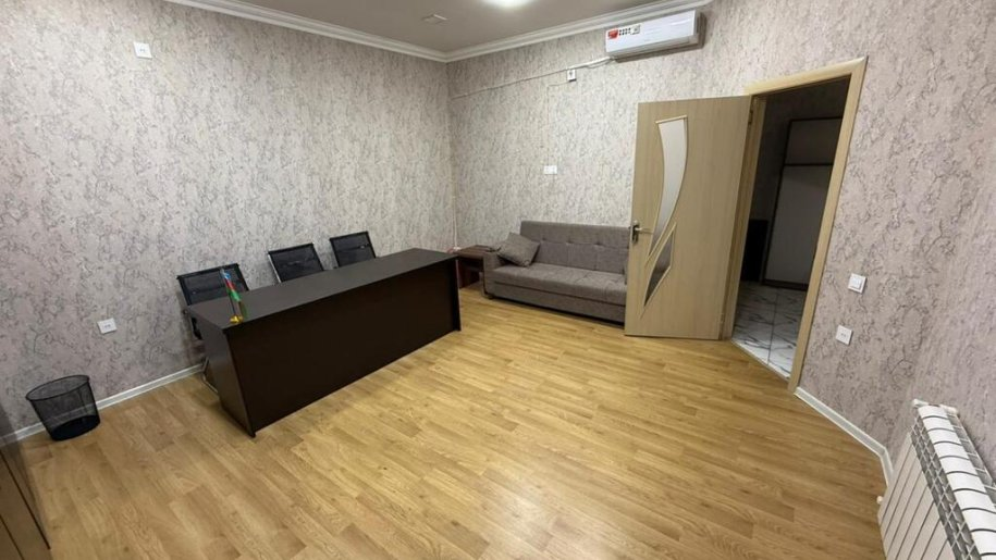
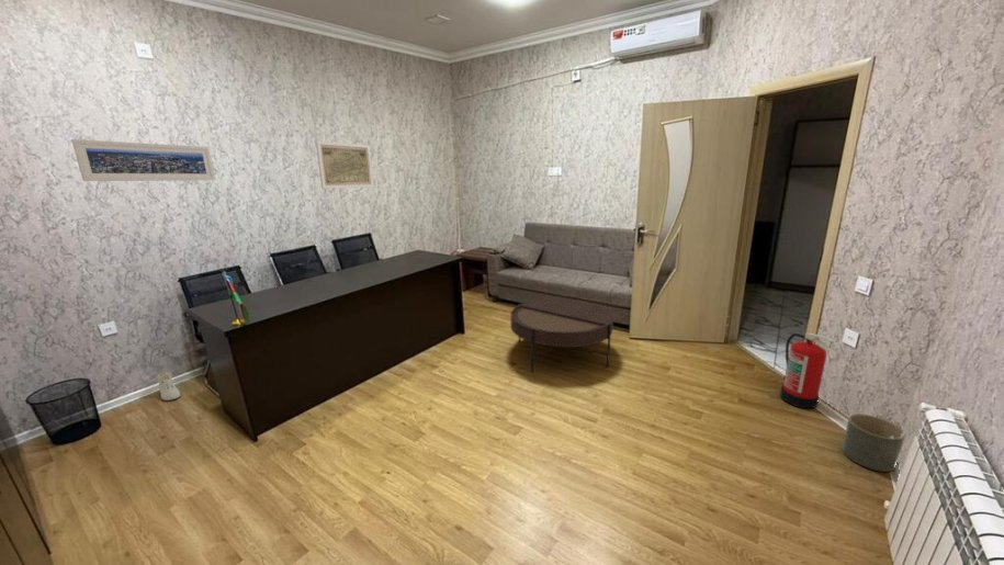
+ planter (871, 441)
+ sneaker (166, 384)
+ map (347, 166)
+ fire extinguisher (804, 366)
+ coffee table (560, 332)
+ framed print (151, 162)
